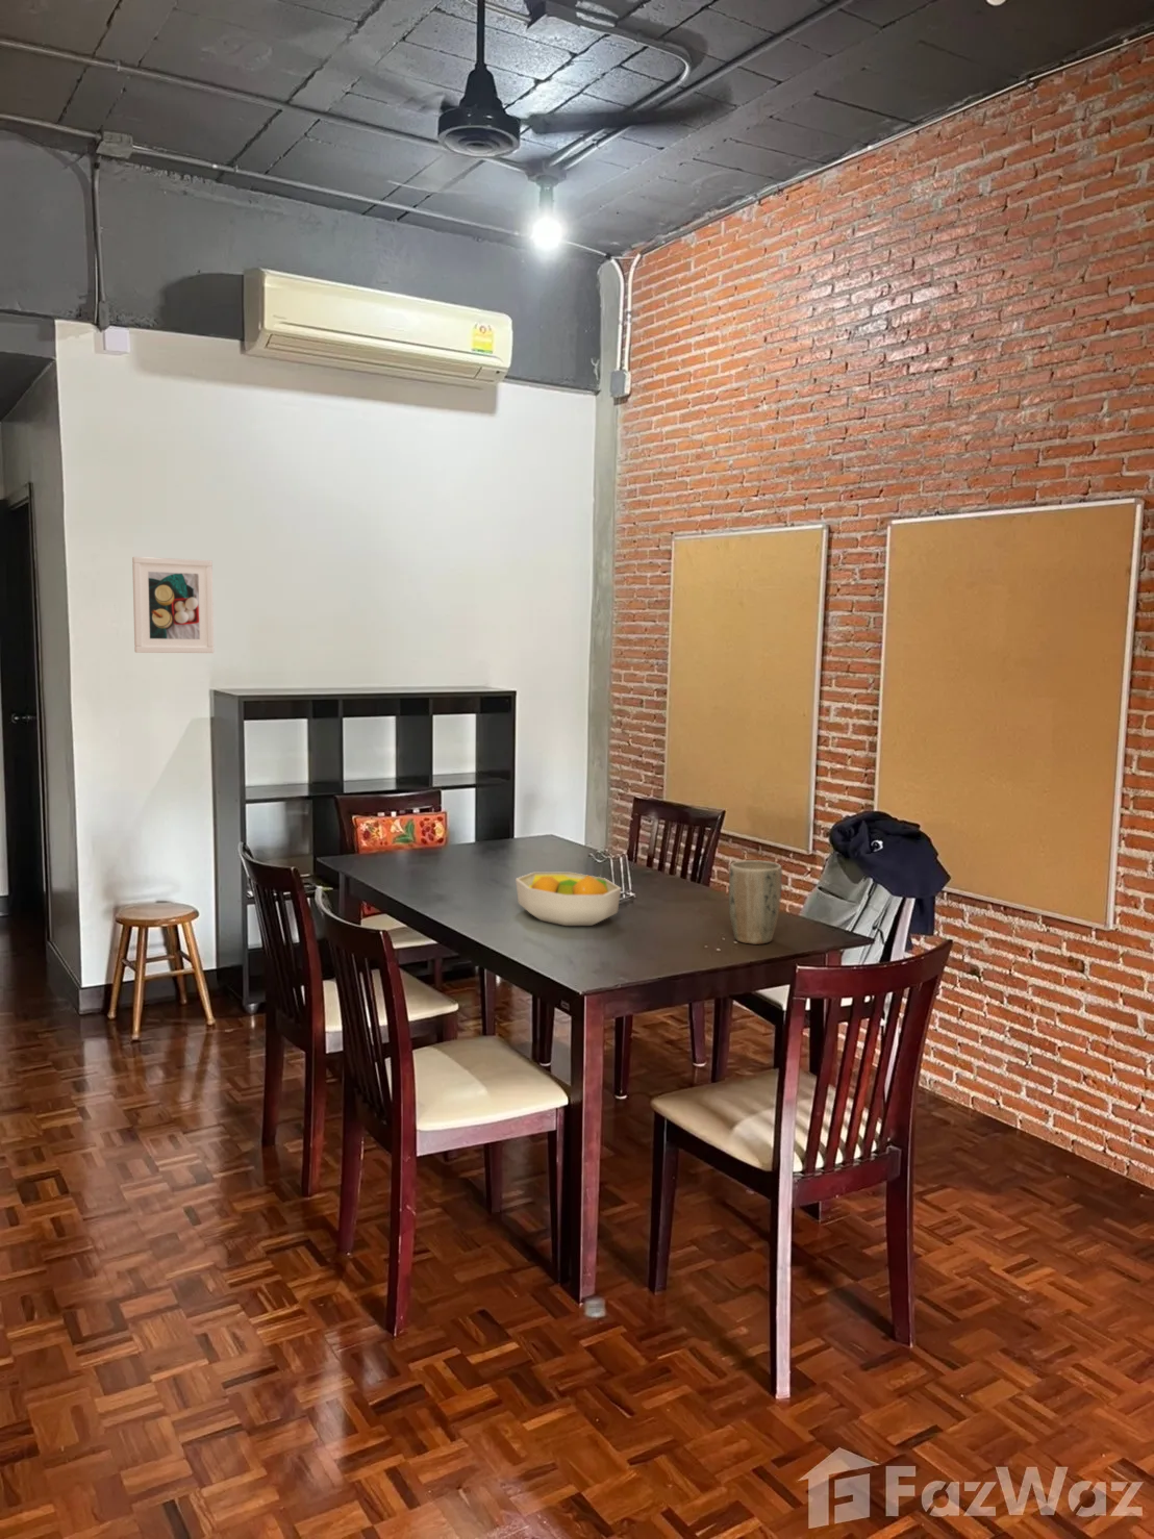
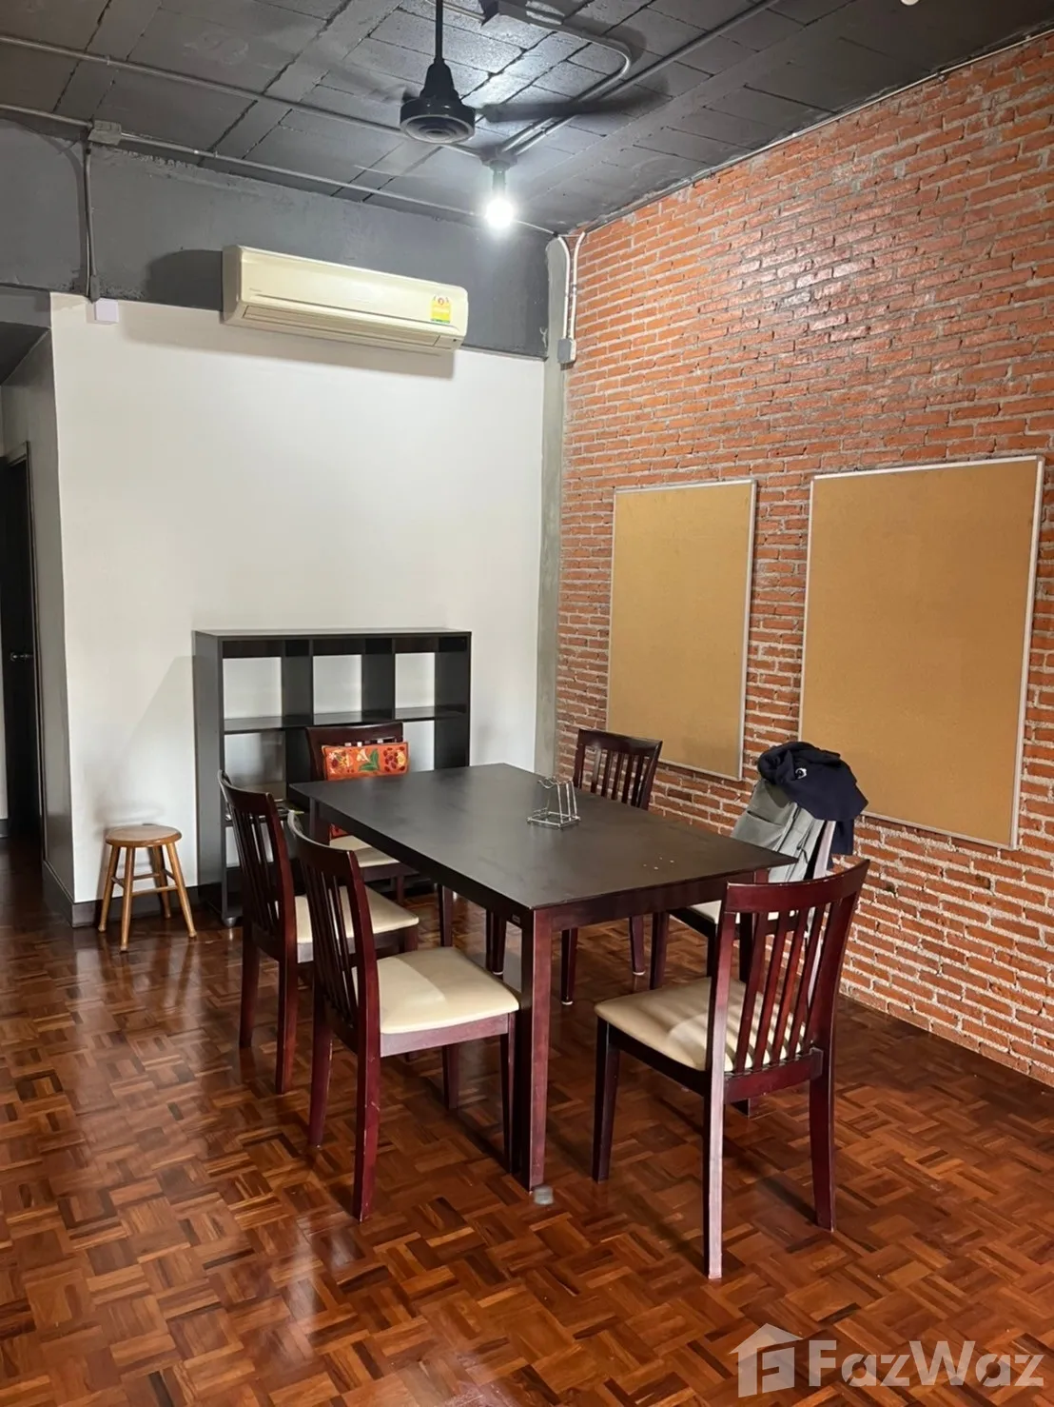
- plant pot (754, 902)
- fruit bowl (566, 892)
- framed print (173, 605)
